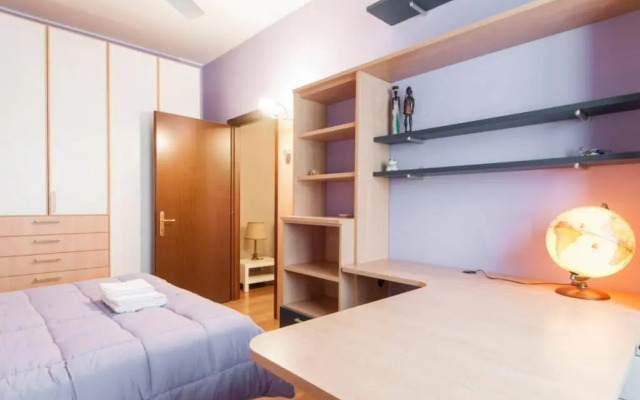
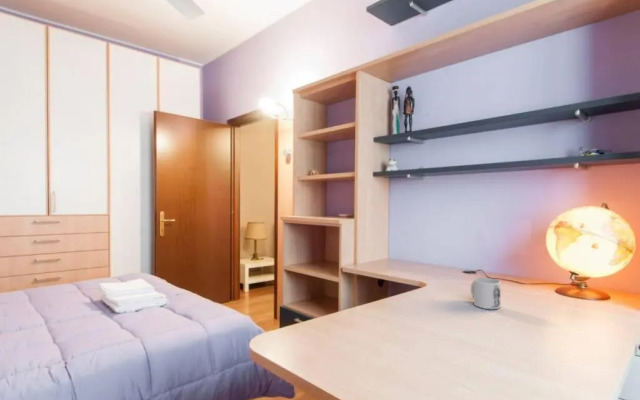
+ mug (483, 292)
